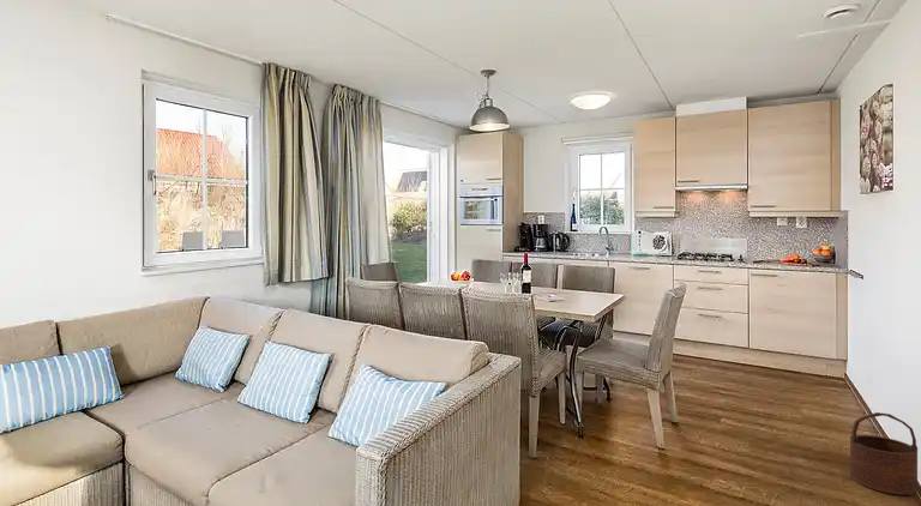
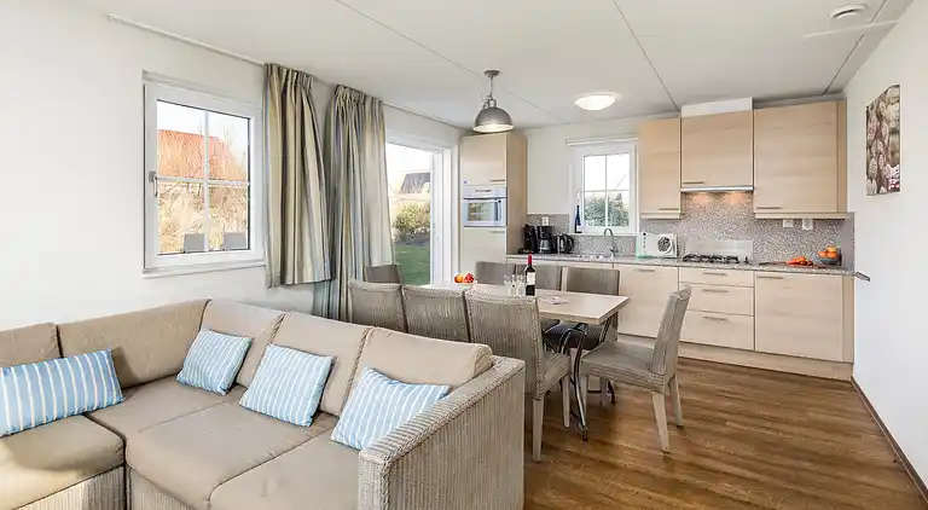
- wooden bucket (881, 447)
